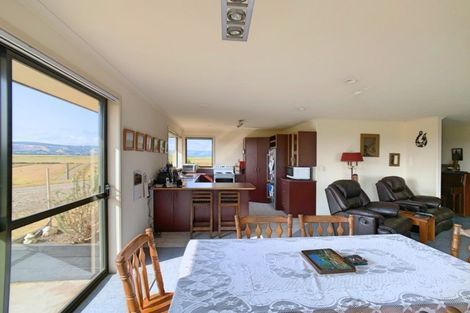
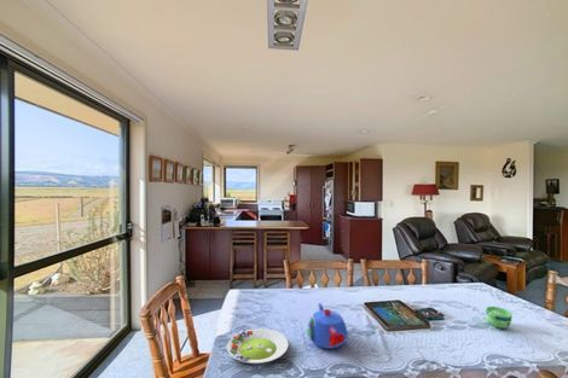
+ salad plate (257, 345)
+ cup (497, 319)
+ teapot (326, 324)
